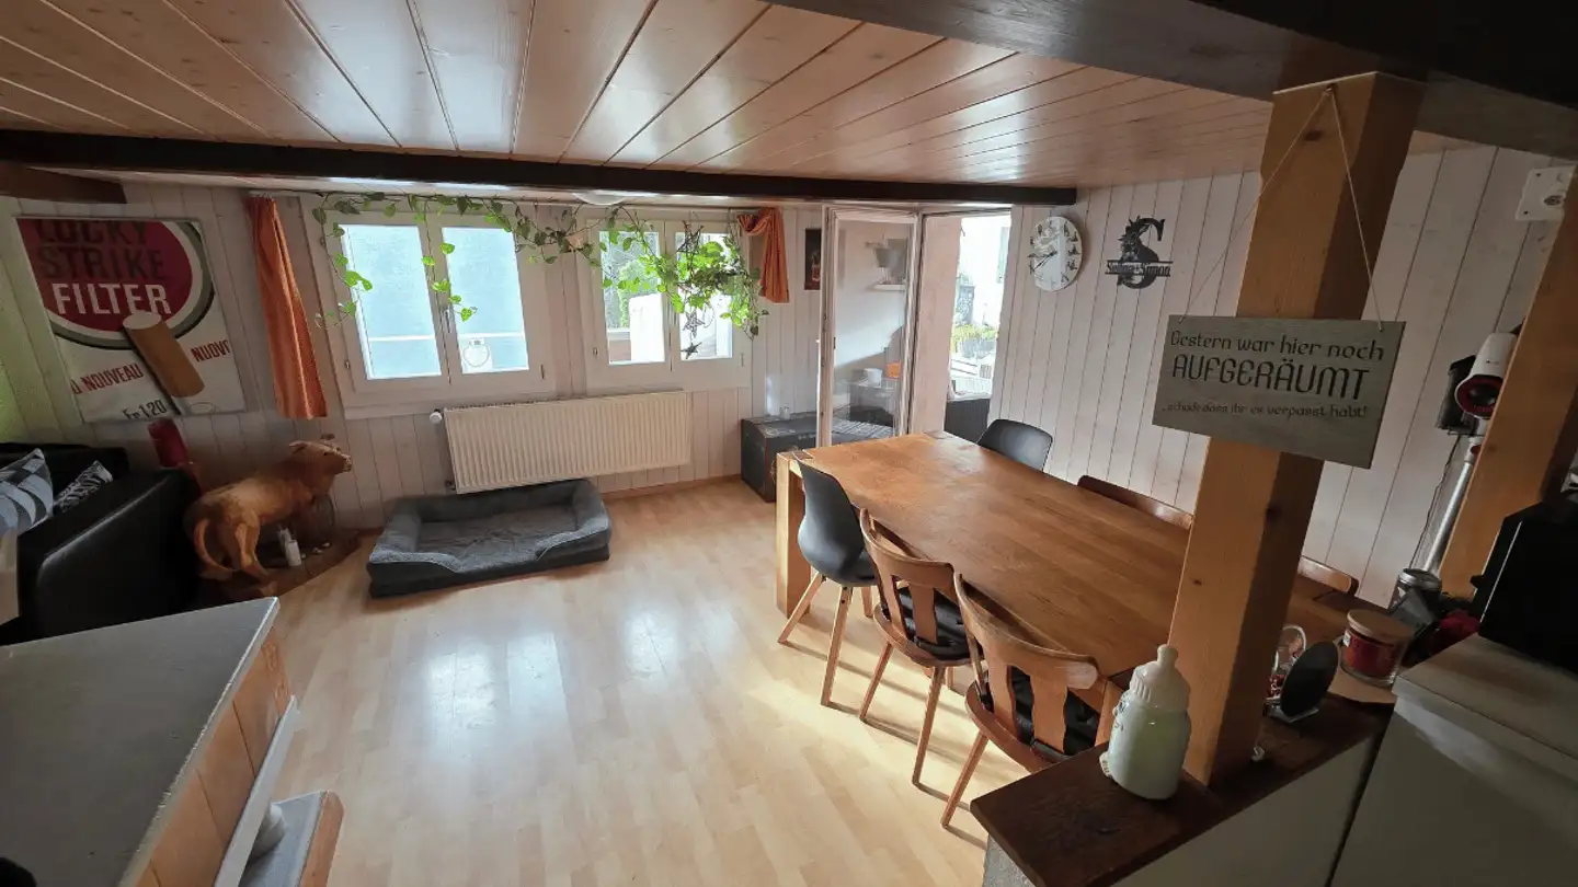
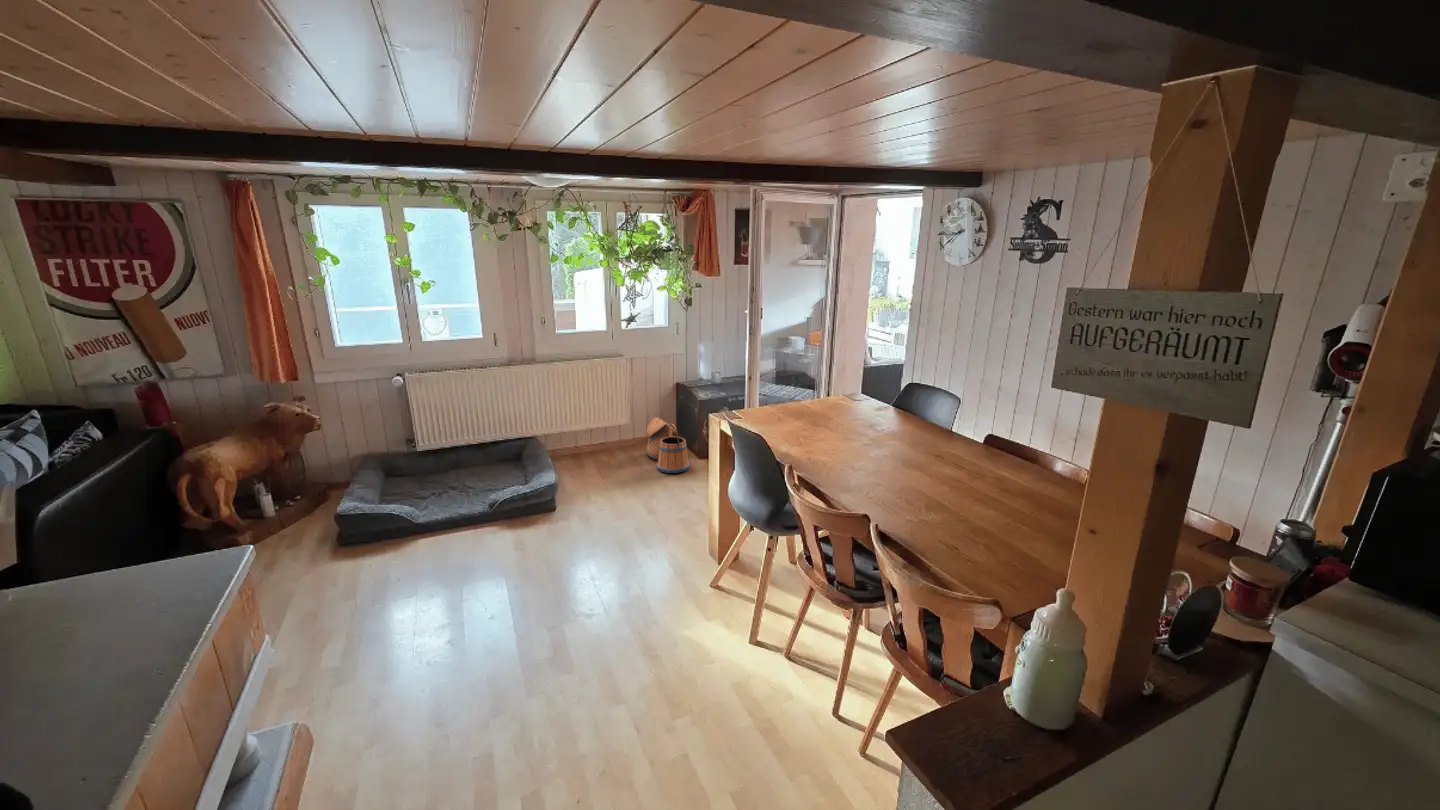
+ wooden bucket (668, 440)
